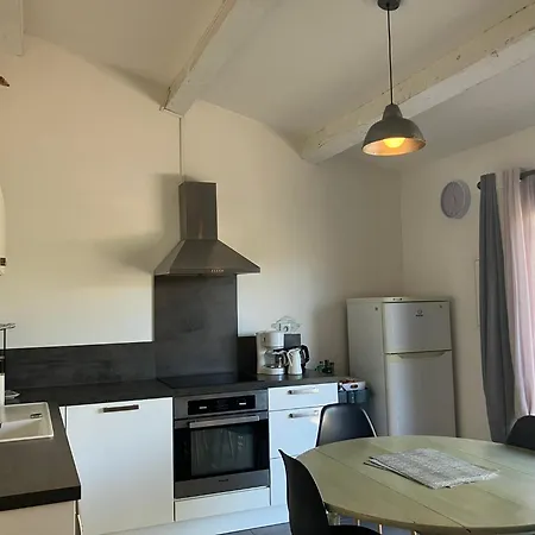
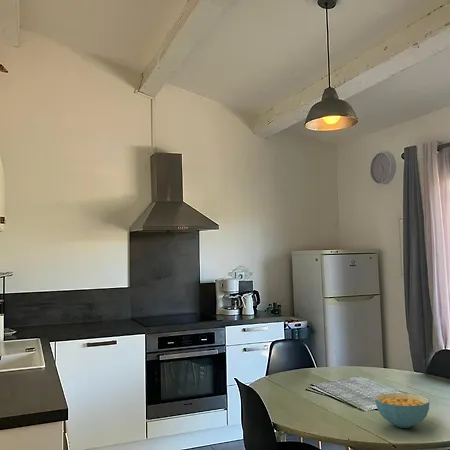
+ cereal bowl (402, 412)
